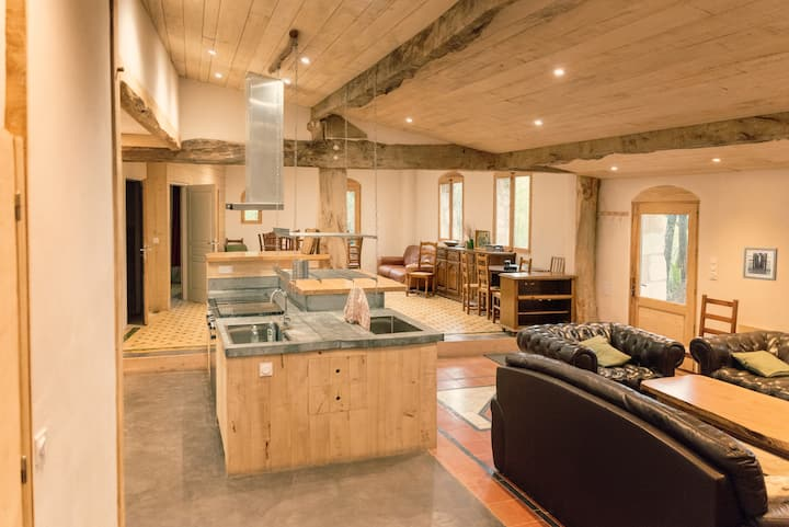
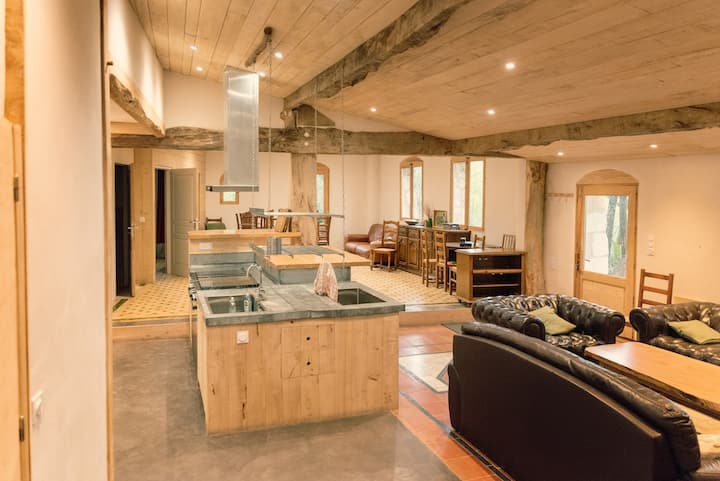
- wall art (759, 263)
